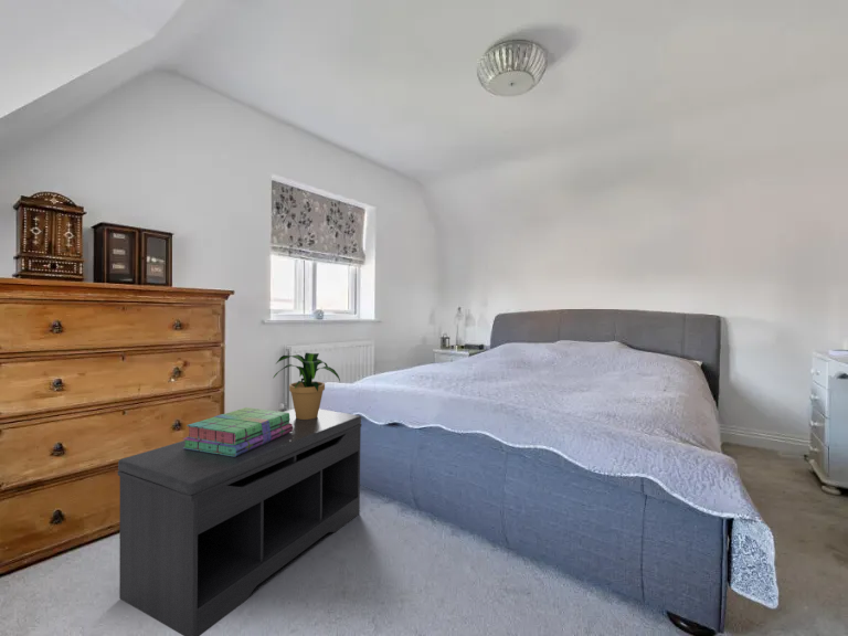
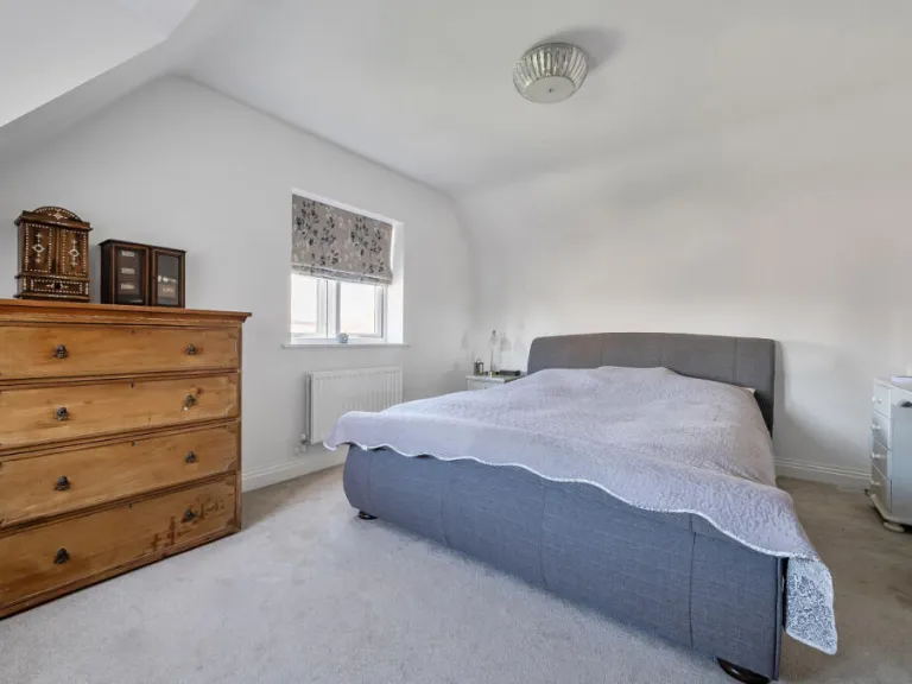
- stack of books (241, 428)
- potted plant (307, 384)
- bench (261, 490)
